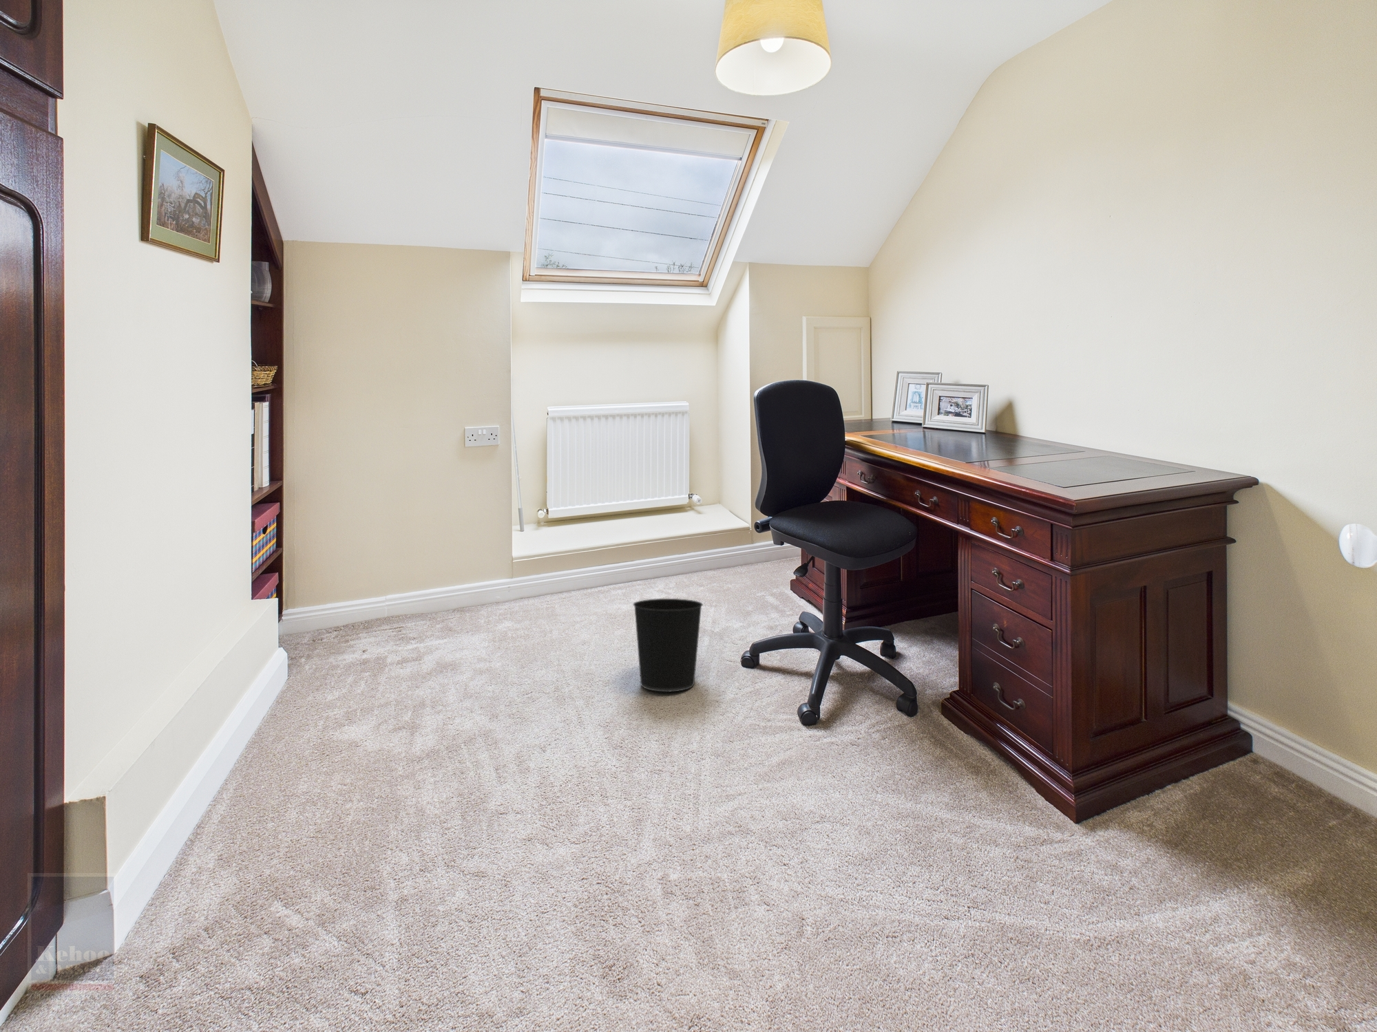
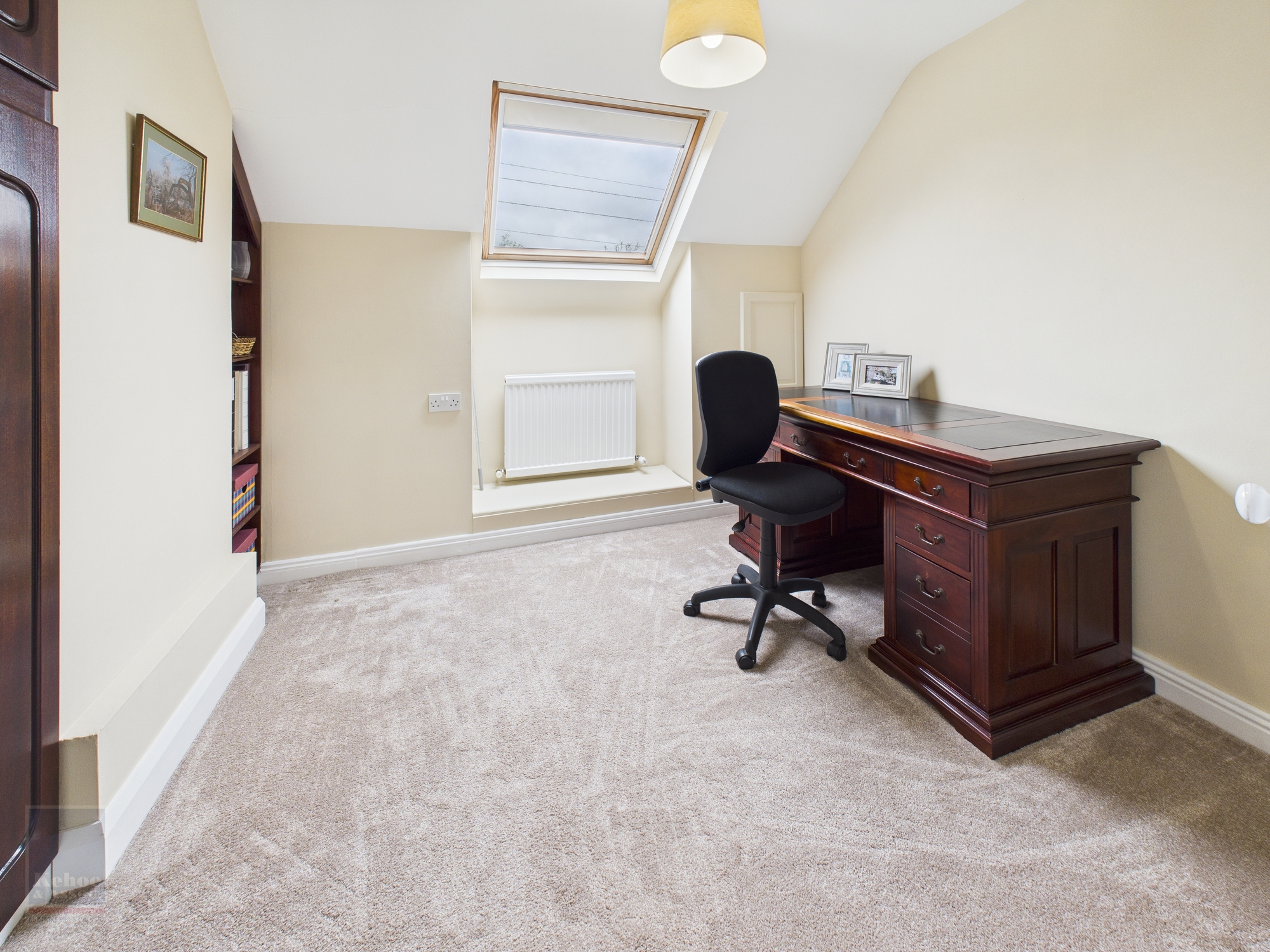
- wastebasket (667, 644)
